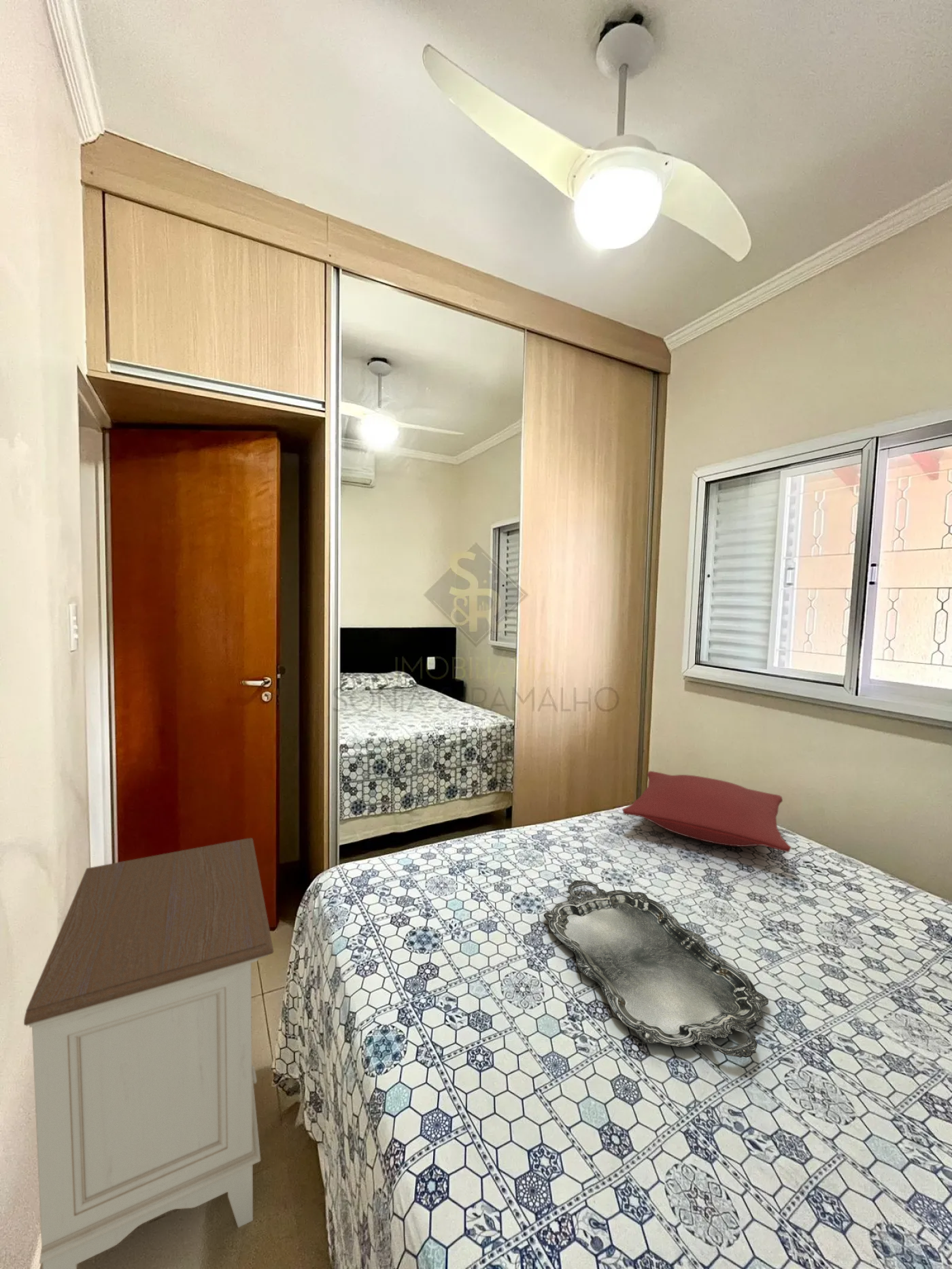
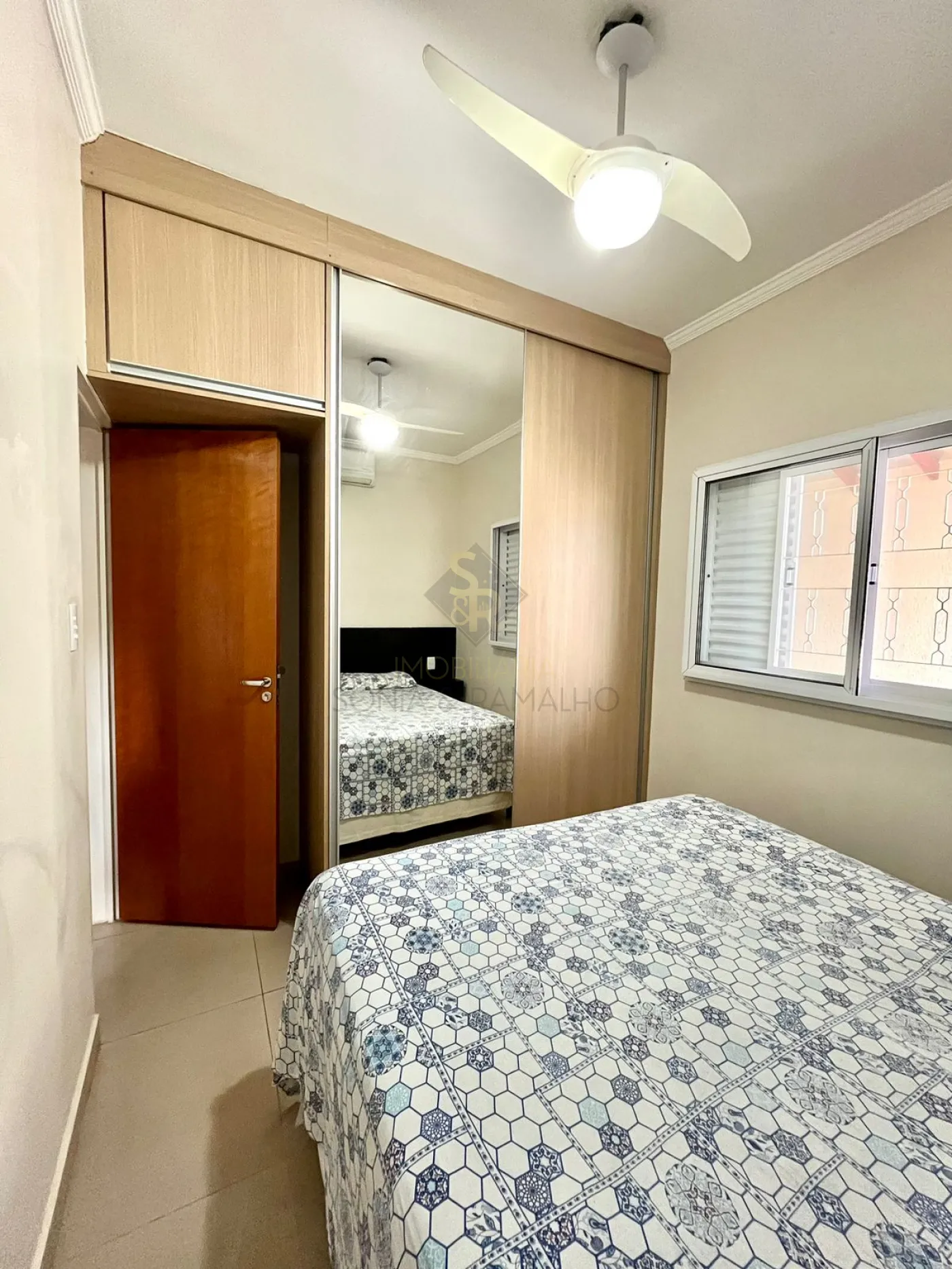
- pillow (706, 807)
- serving tray (643, 953)
- nightstand (172, 1031)
